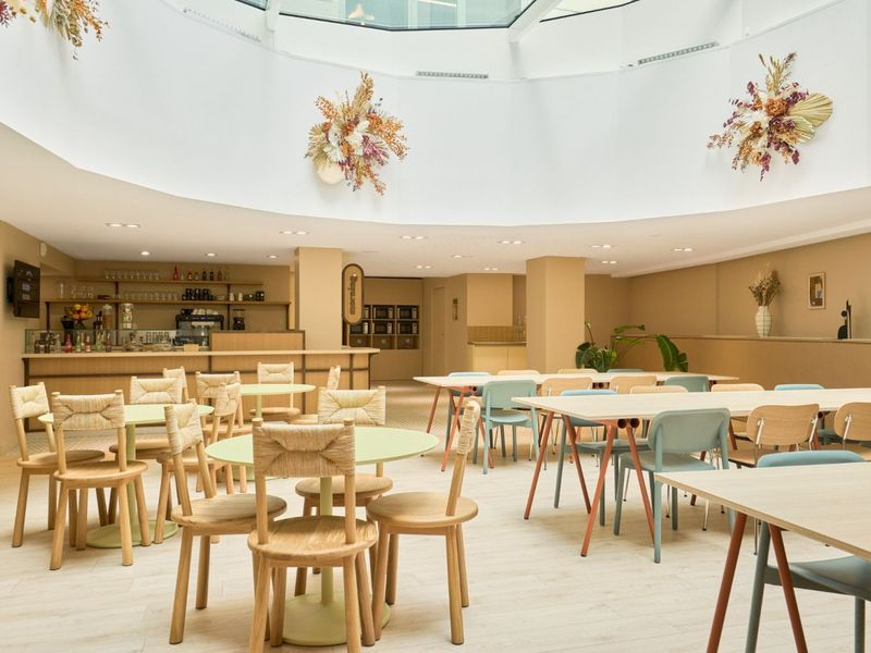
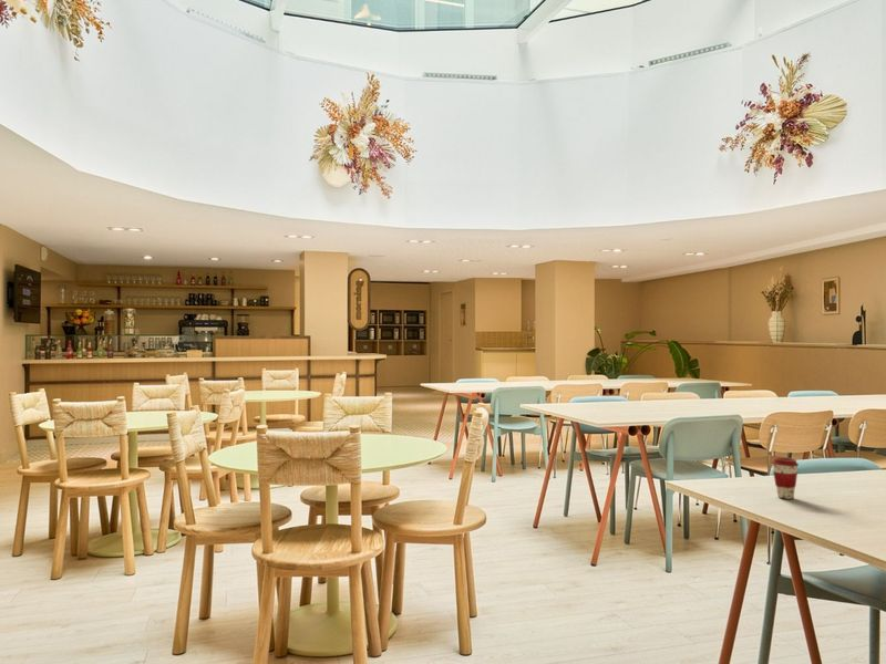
+ coffee cup (785, 478)
